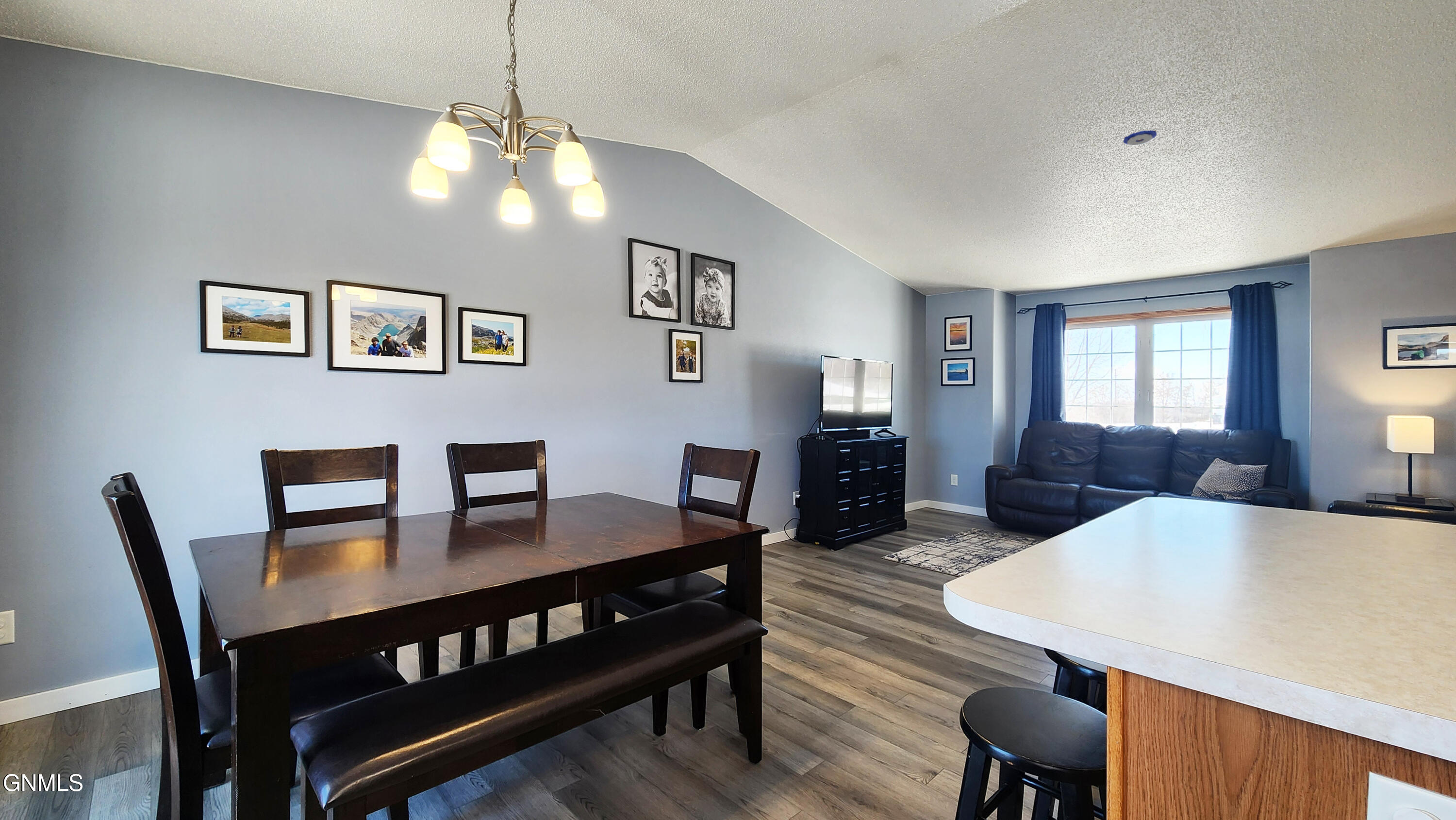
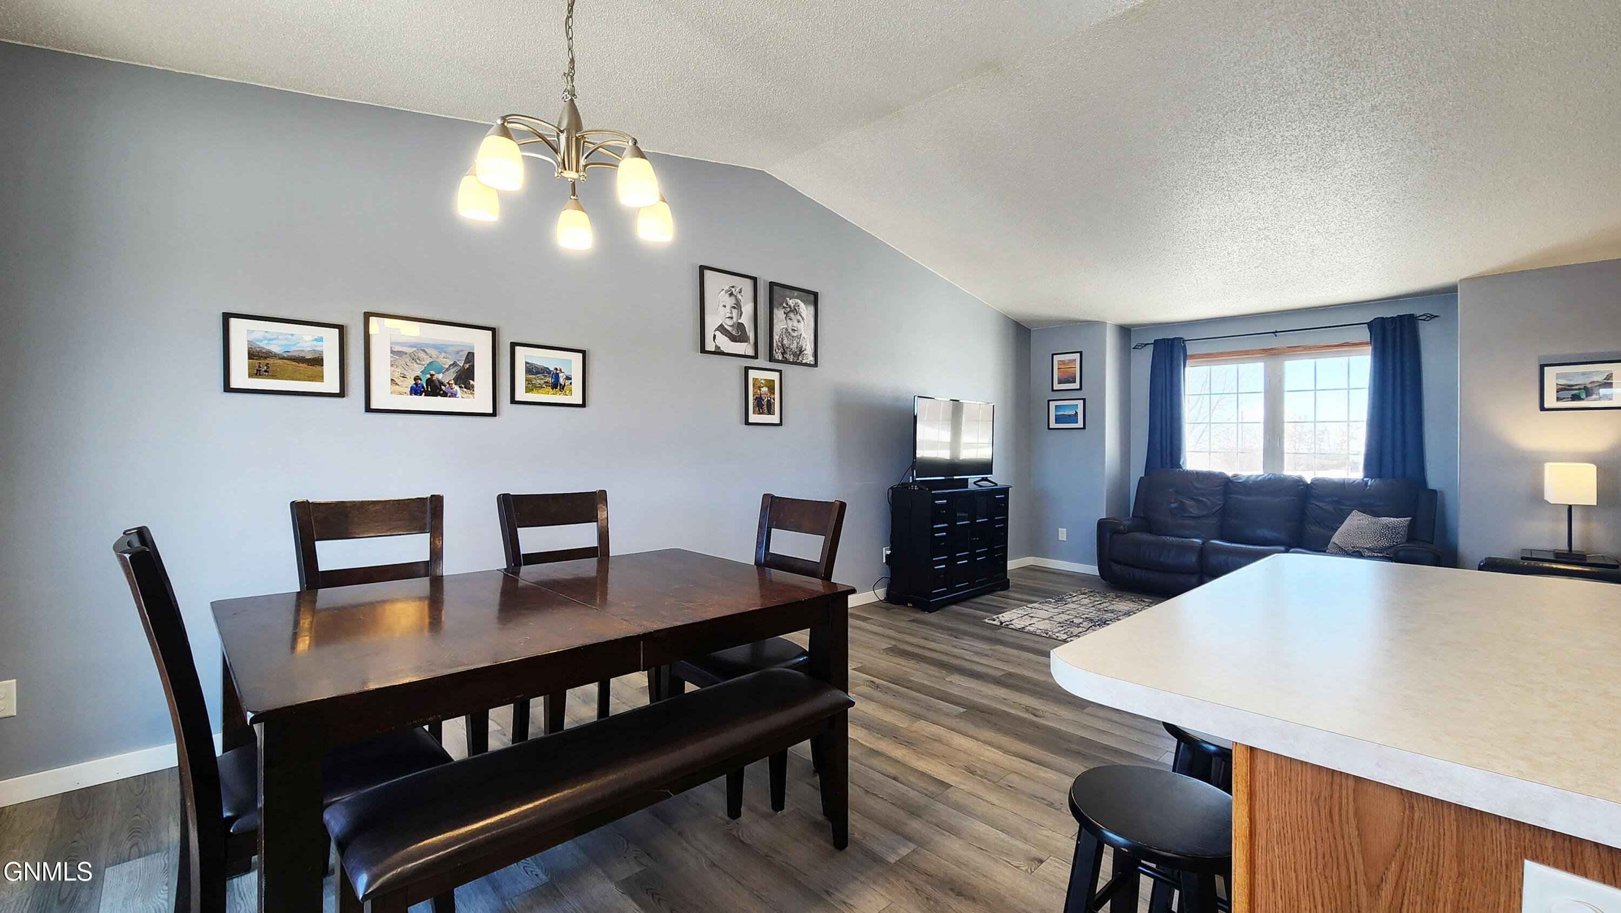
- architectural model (1140, 136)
